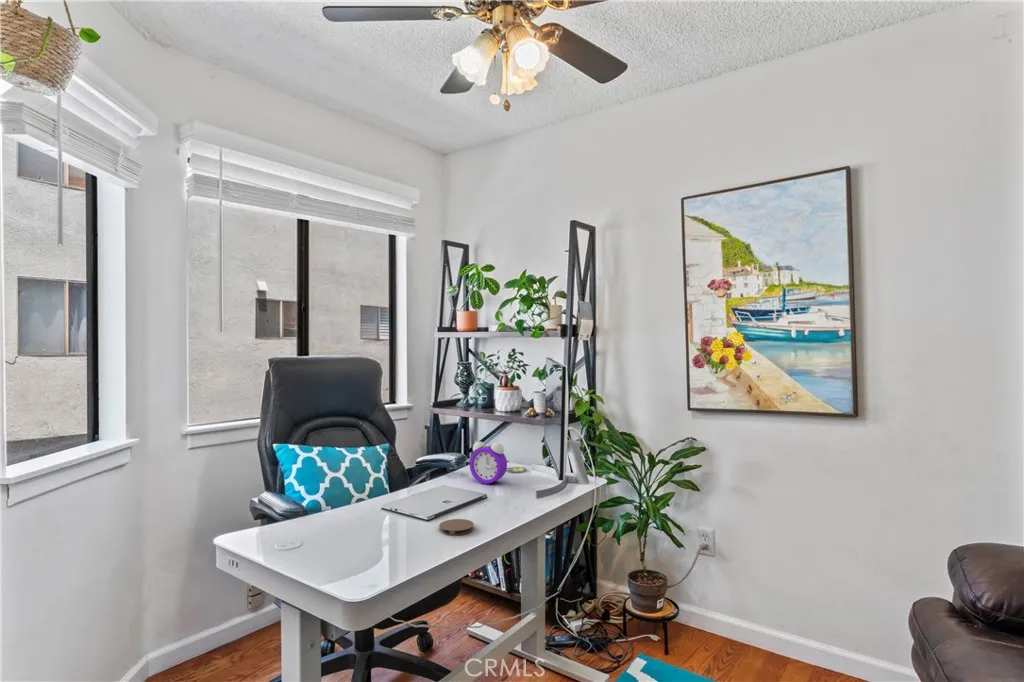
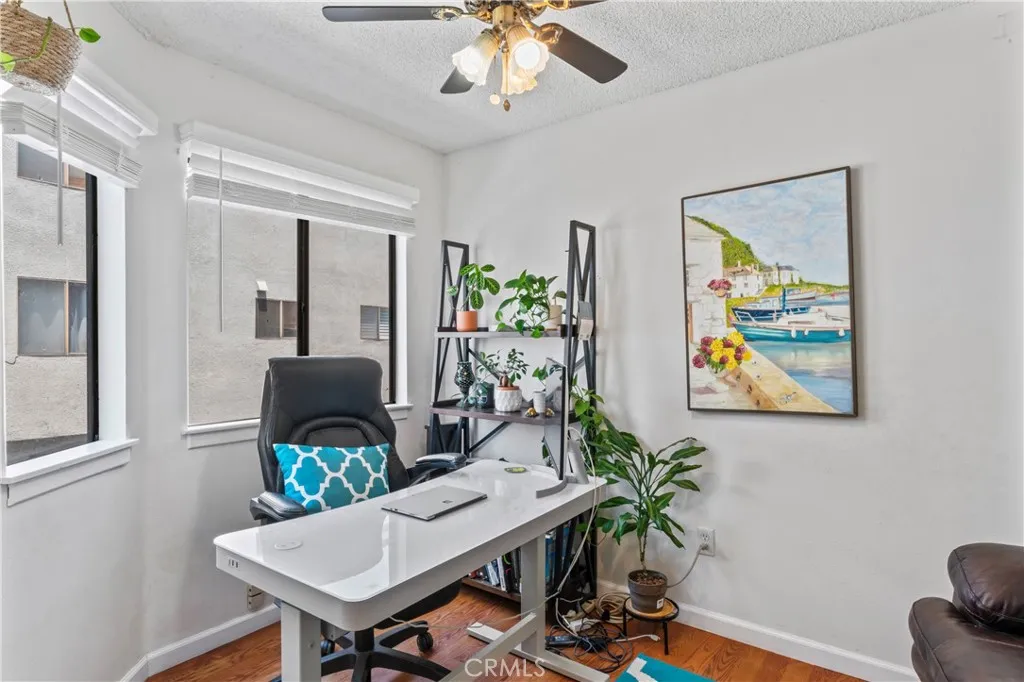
- coaster (456, 527)
- alarm clock (488, 462)
